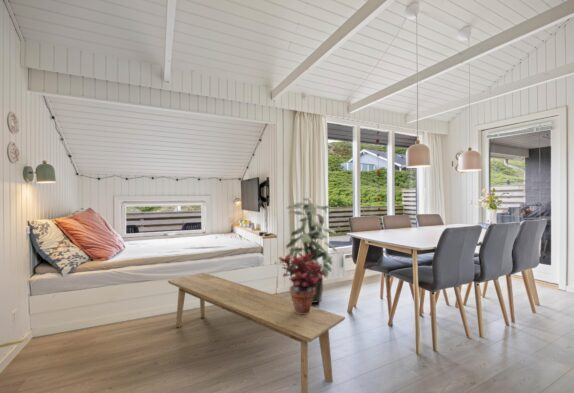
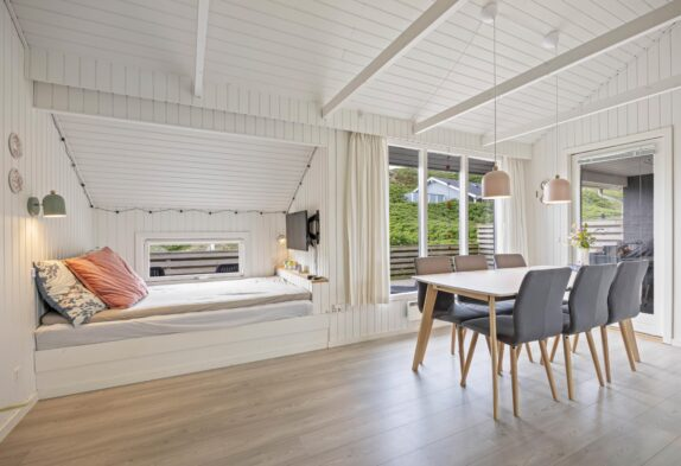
- bench (243, 317)
- indoor plant (309, 248)
- potted plant (303, 283)
